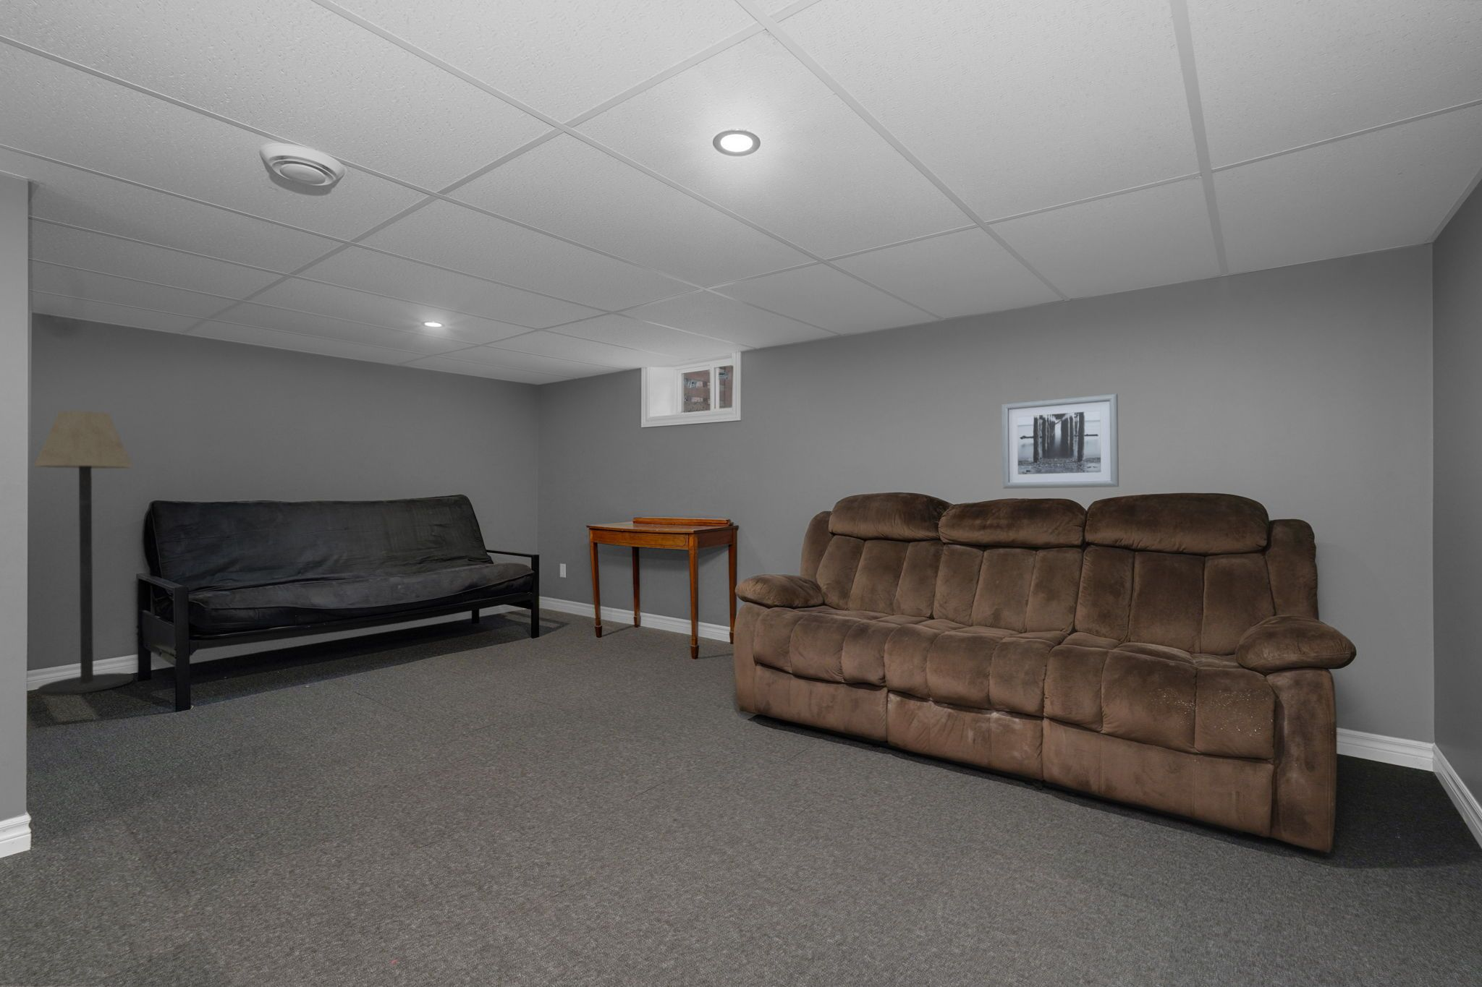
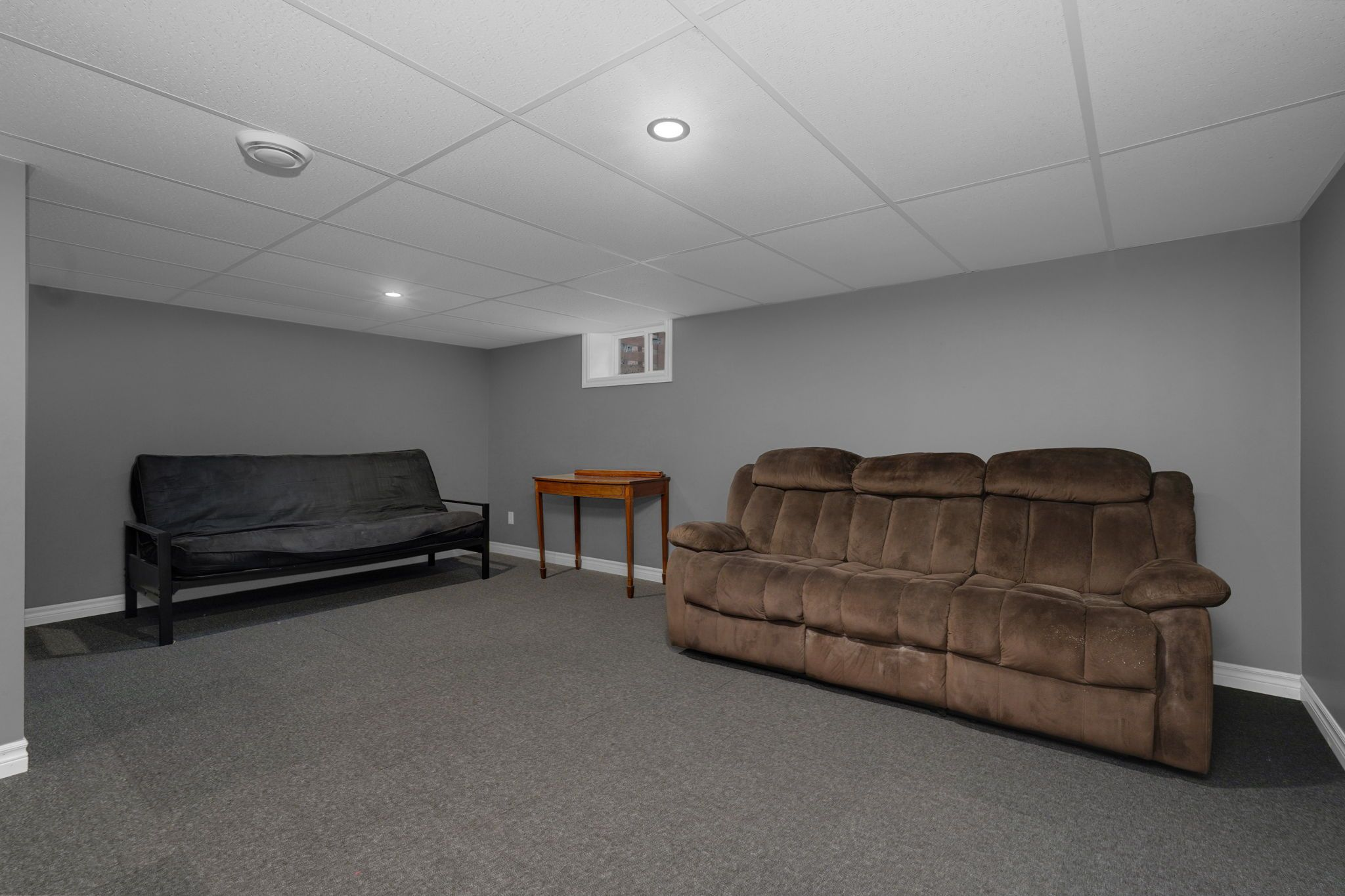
- wall art (1057, 443)
- floor lamp (85, 549)
